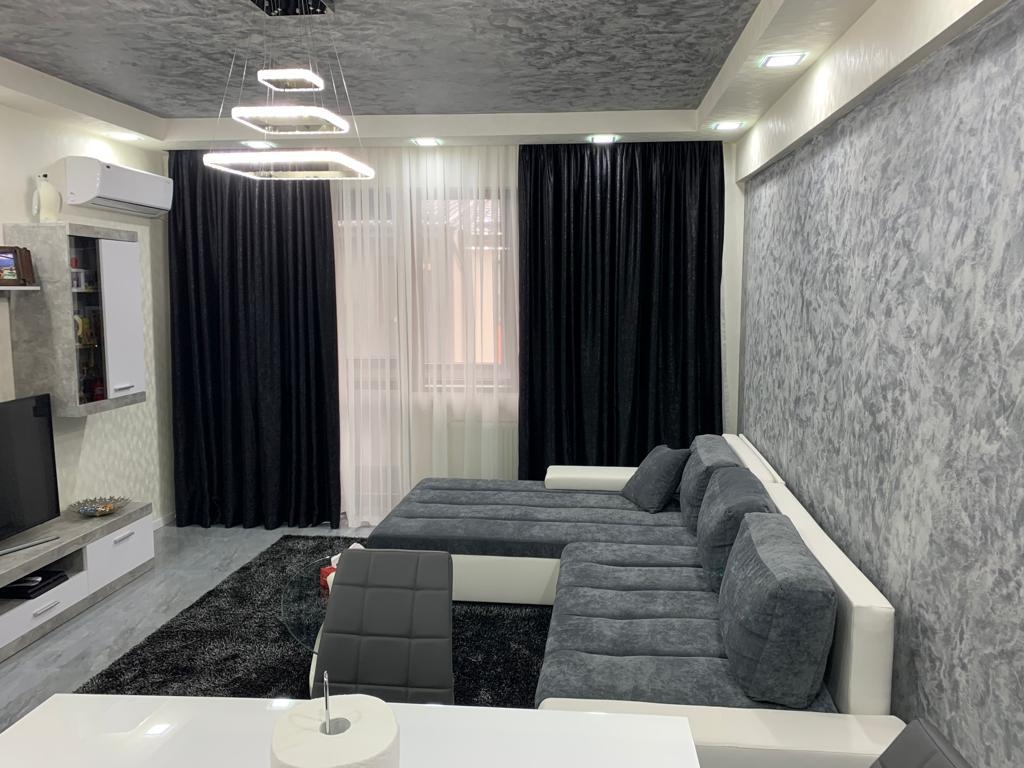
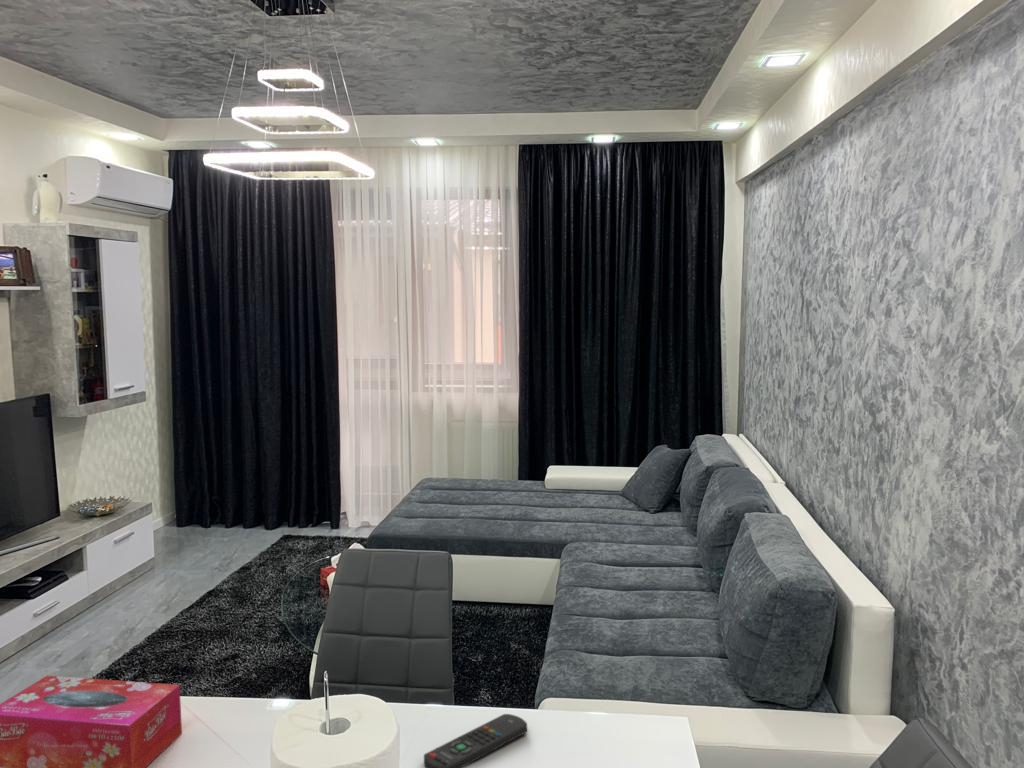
+ remote control (477, 742)
+ tissue box (86, 724)
